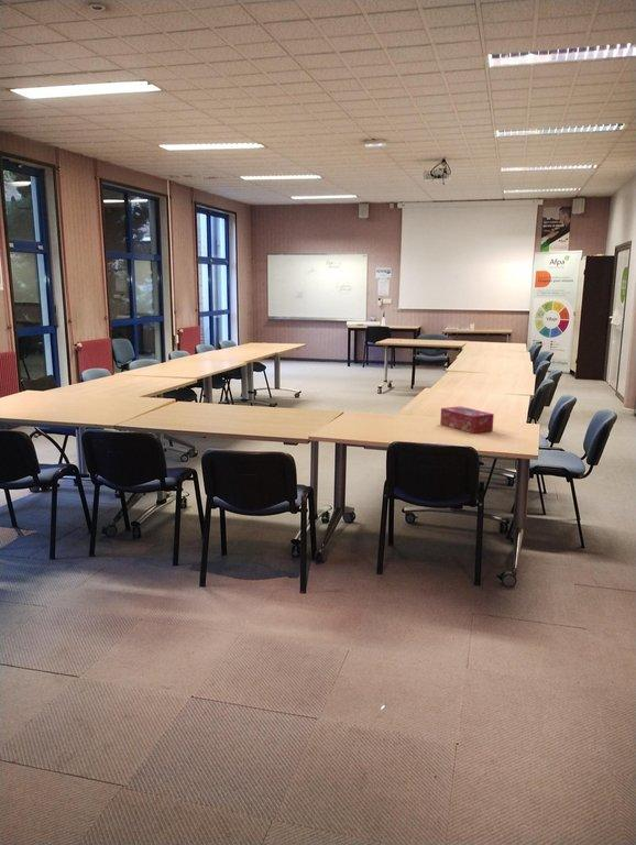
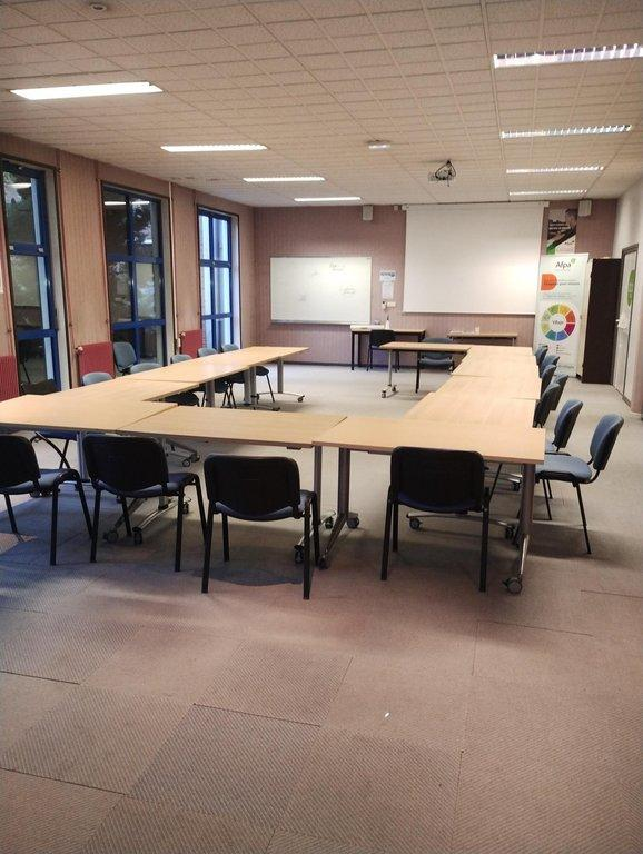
- tissue box (465, 419)
